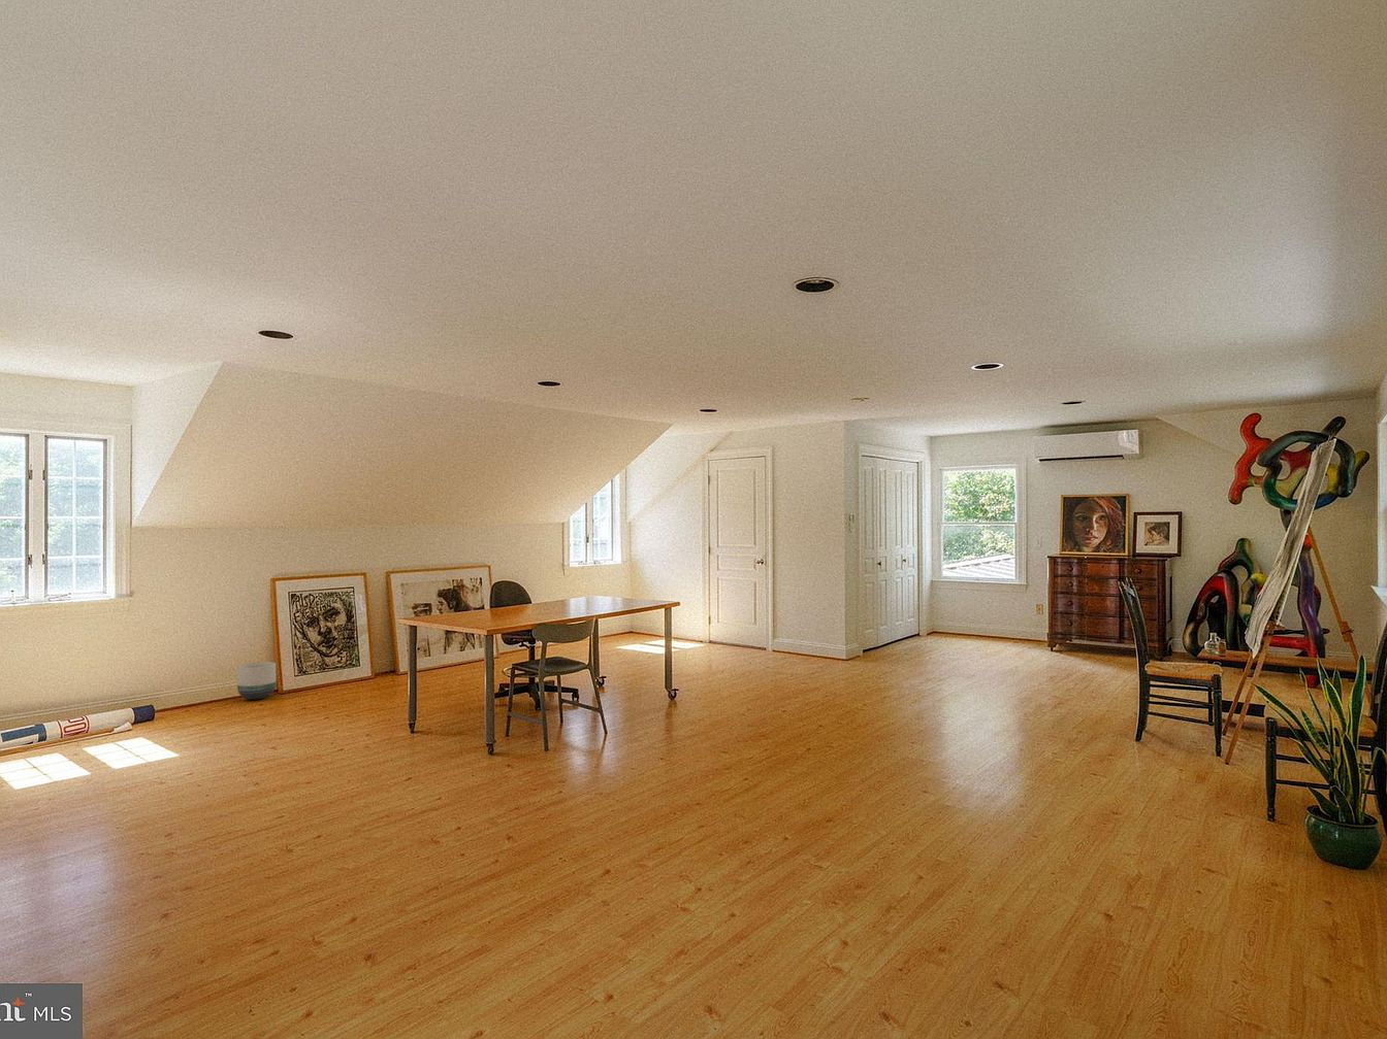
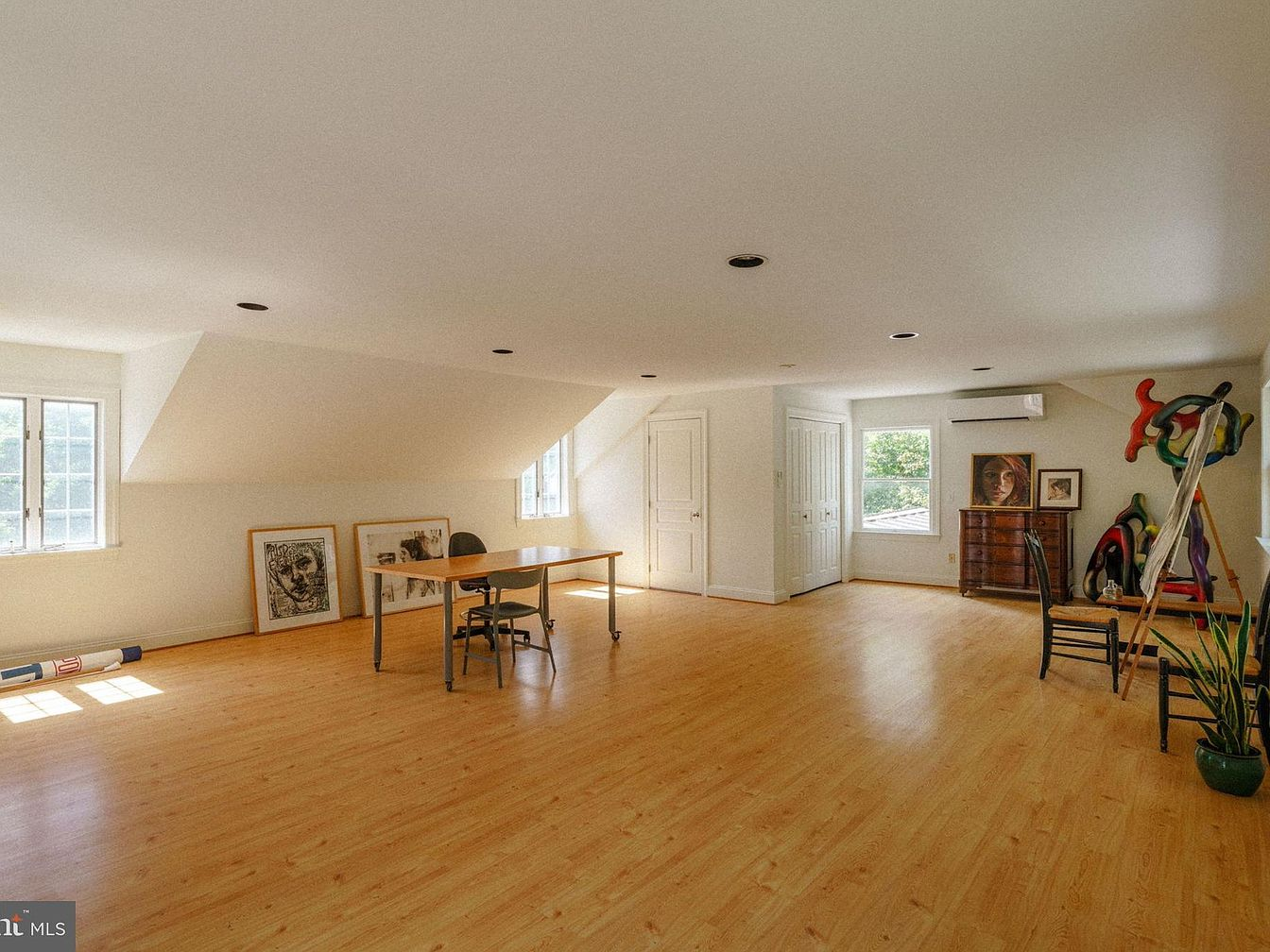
- planter (256, 681)
